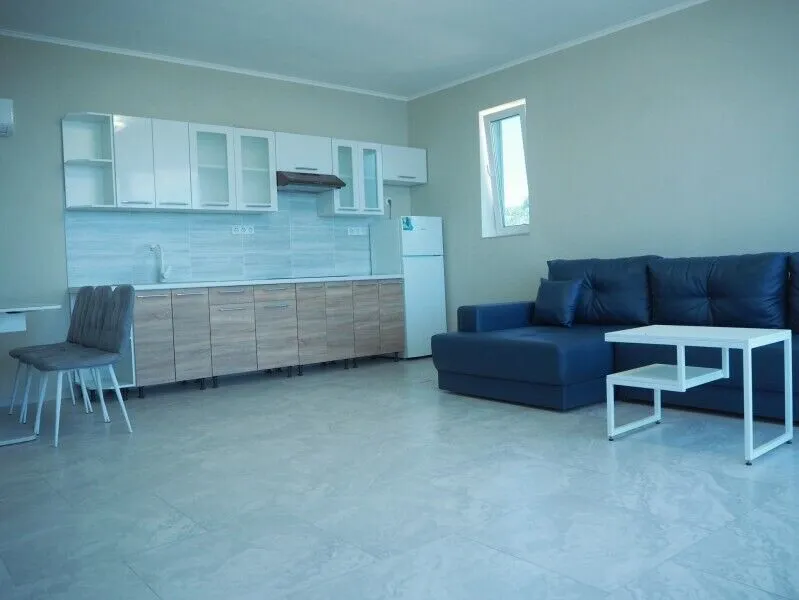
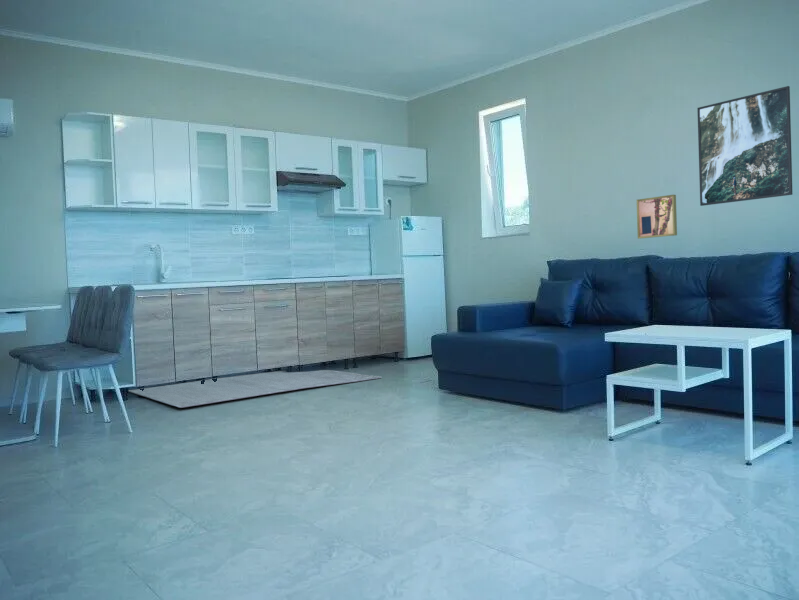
+ rug (257, 383)
+ wall art (656, 217)
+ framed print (742, 149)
